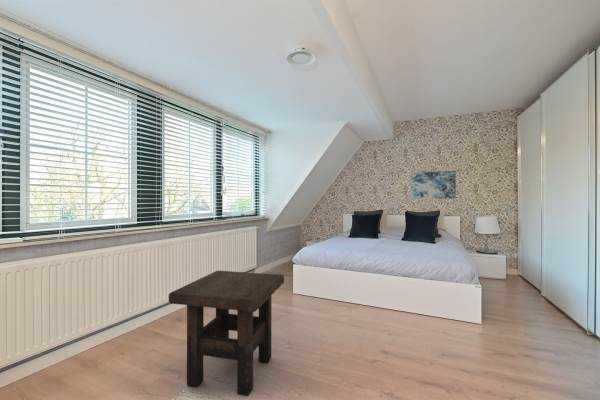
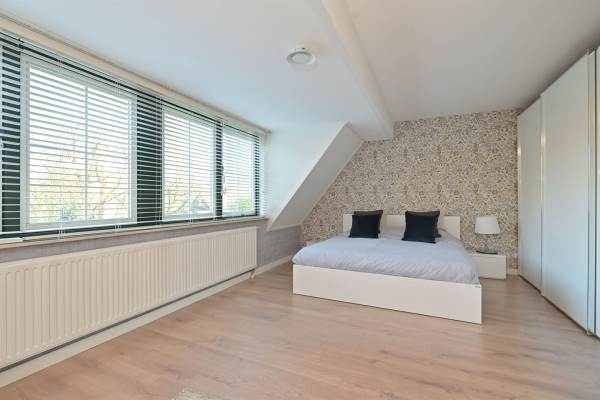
- wall art (432, 185)
- side table (232, 326)
